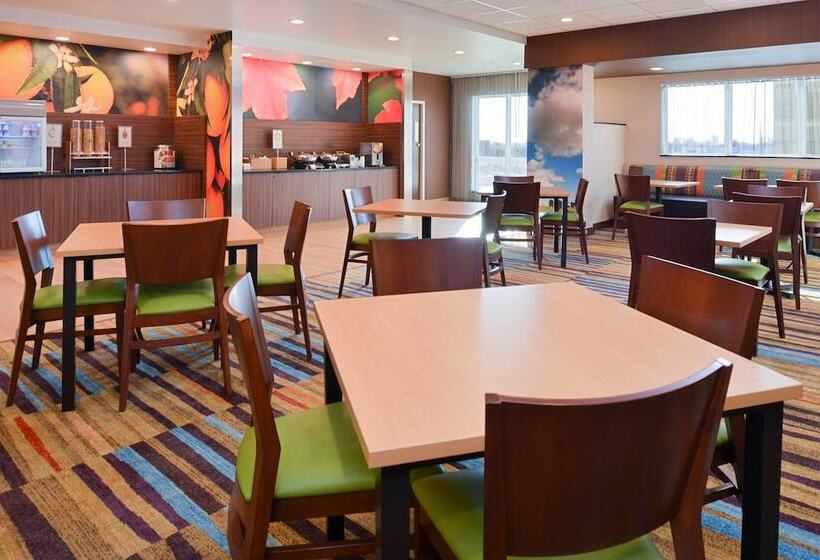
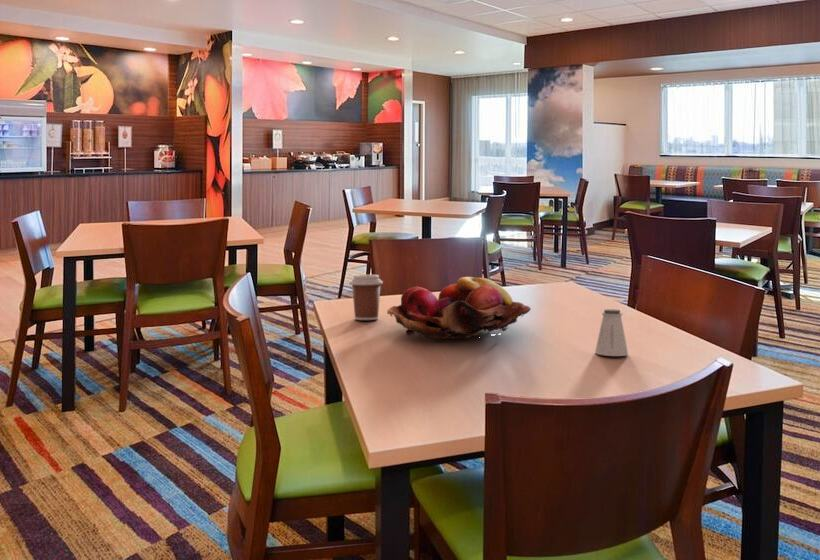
+ coffee cup (366, 297)
+ fruit basket (460, 305)
+ saltshaker (611, 331)
